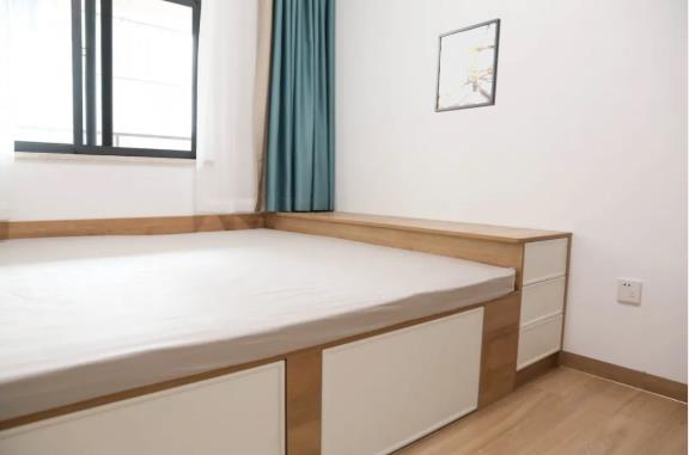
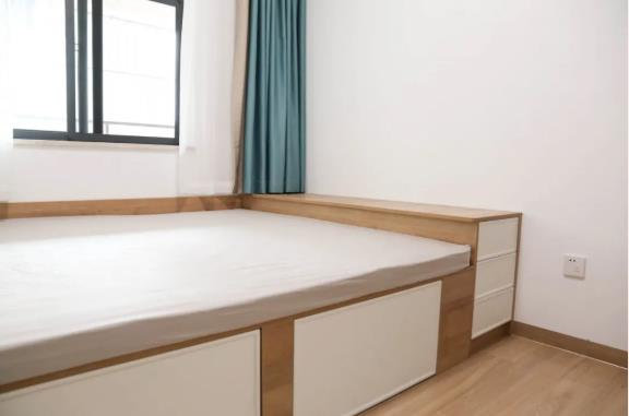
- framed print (465, 68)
